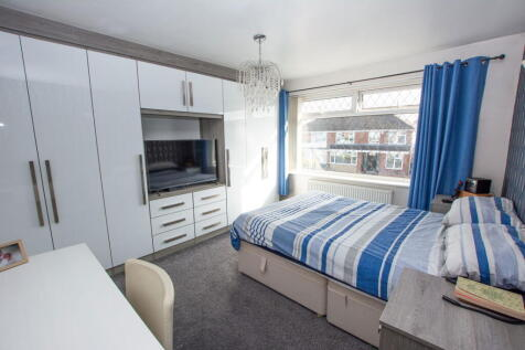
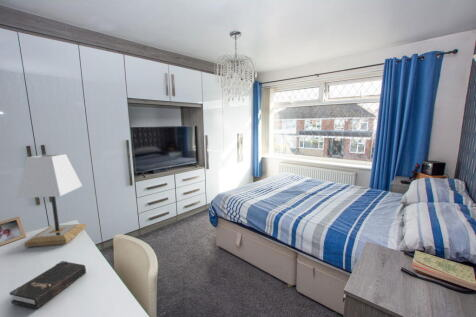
+ hardback book (51, 282)
+ lamp (53, 197)
